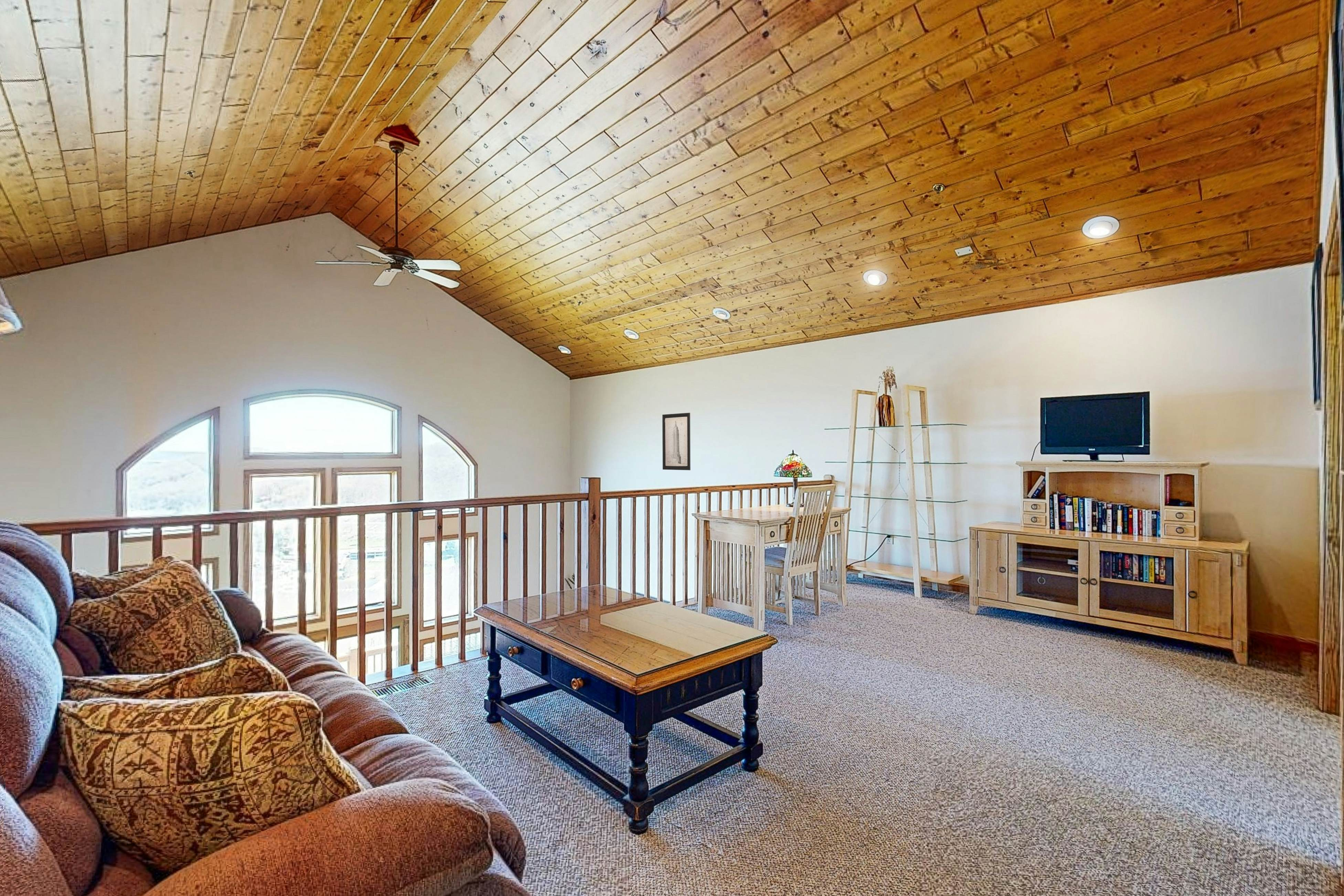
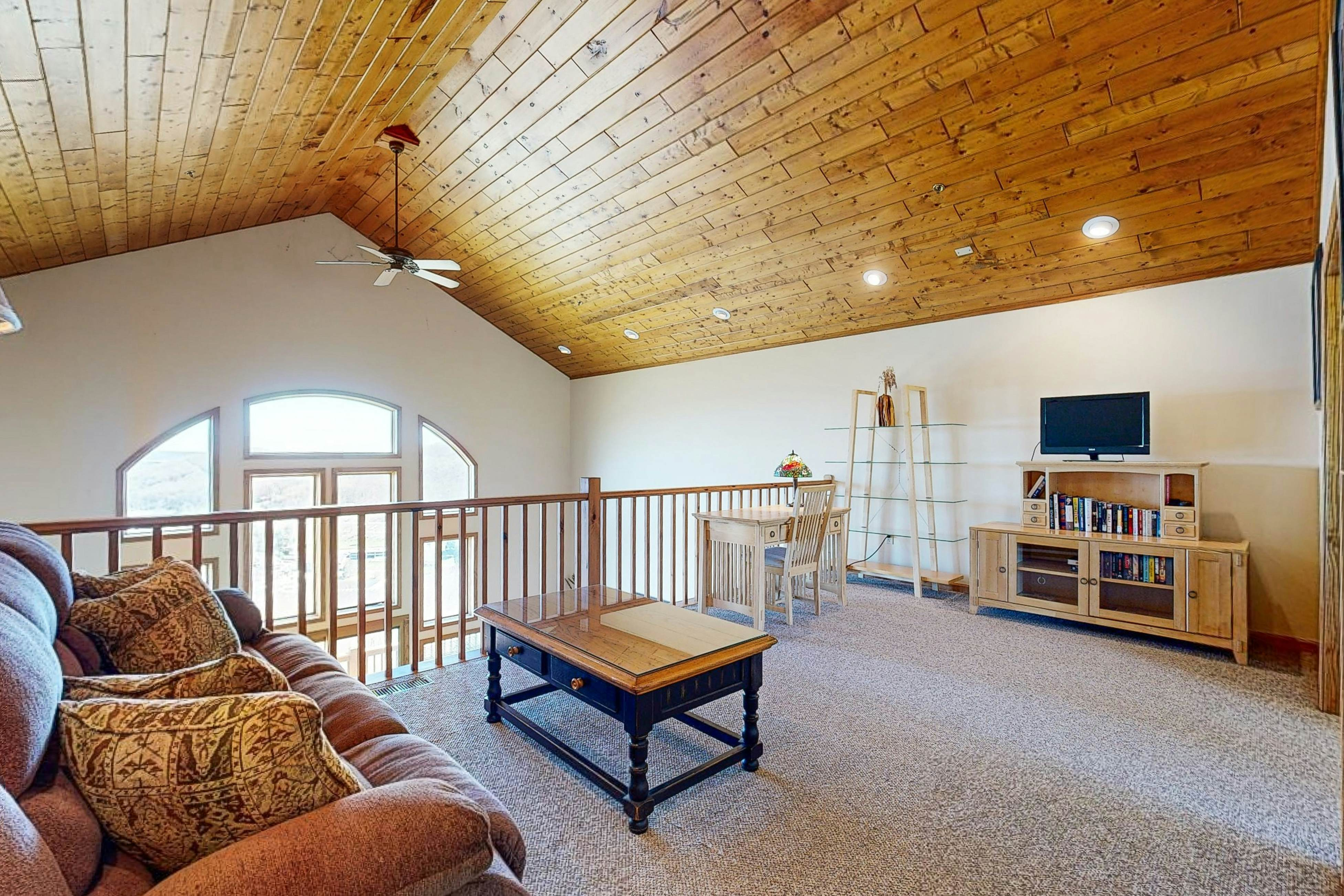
- wall art (676, 441)
